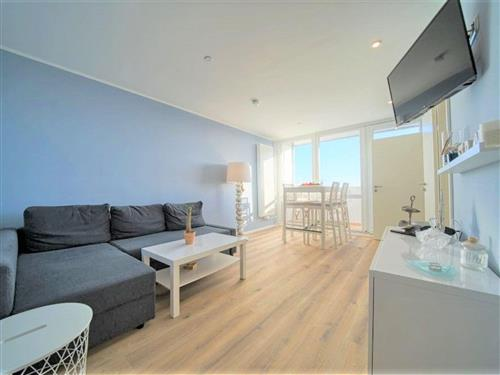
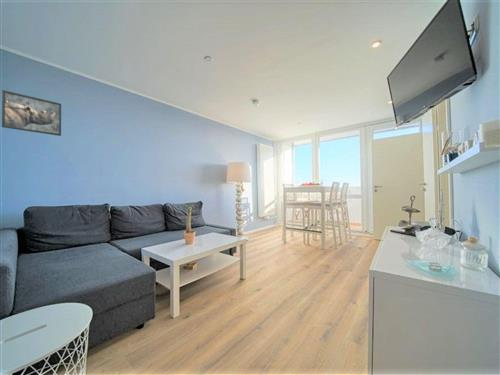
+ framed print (33, 114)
